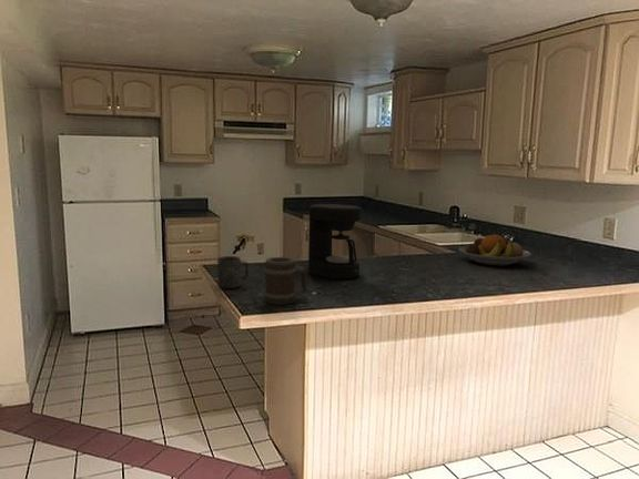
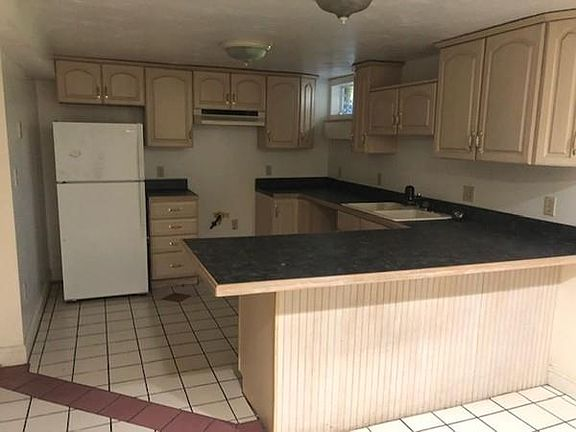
- coffee maker (335, 238)
- fruit bowl (494, 247)
- mug (233, 272)
- barrel (285, 279)
